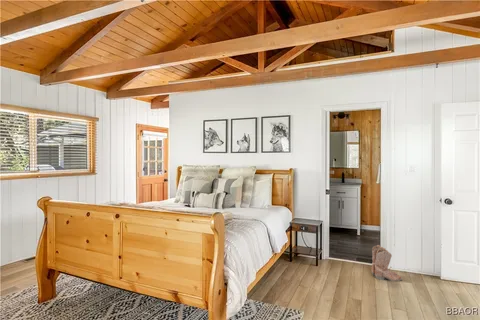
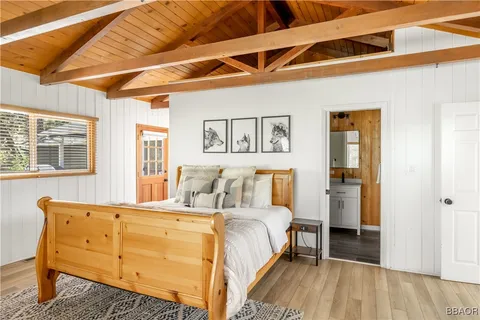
- boots (386, 262)
